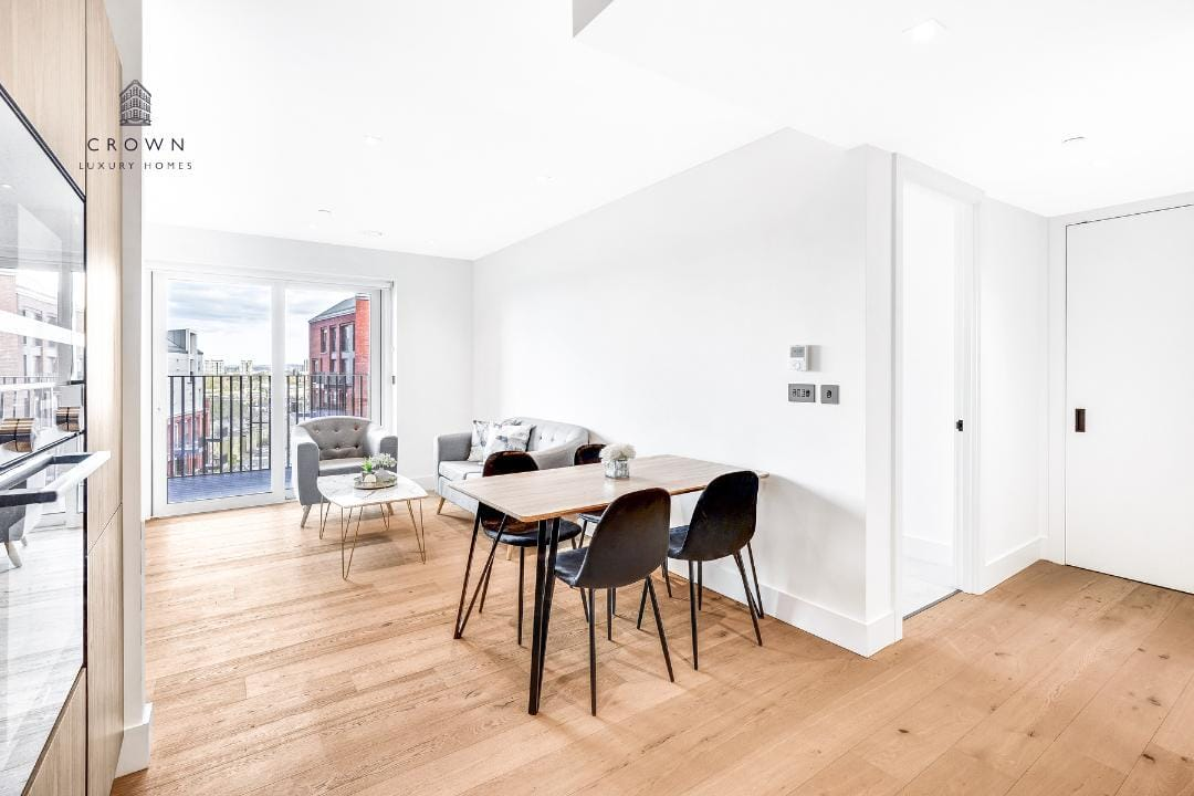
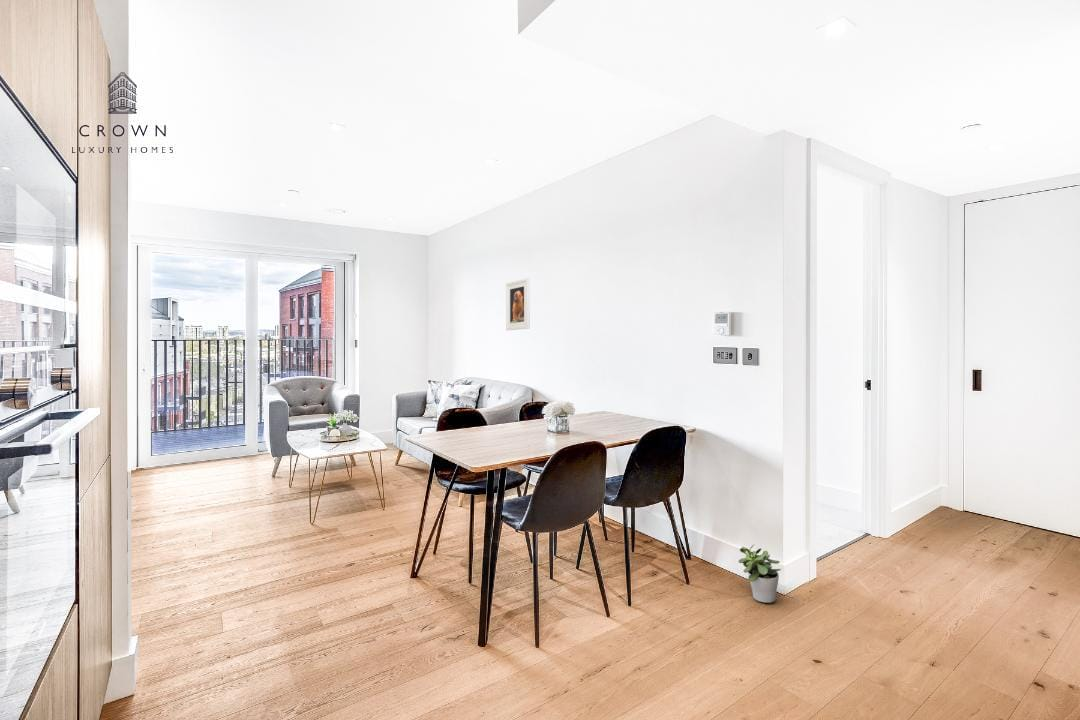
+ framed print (517, 305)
+ potted plant (755, 572)
